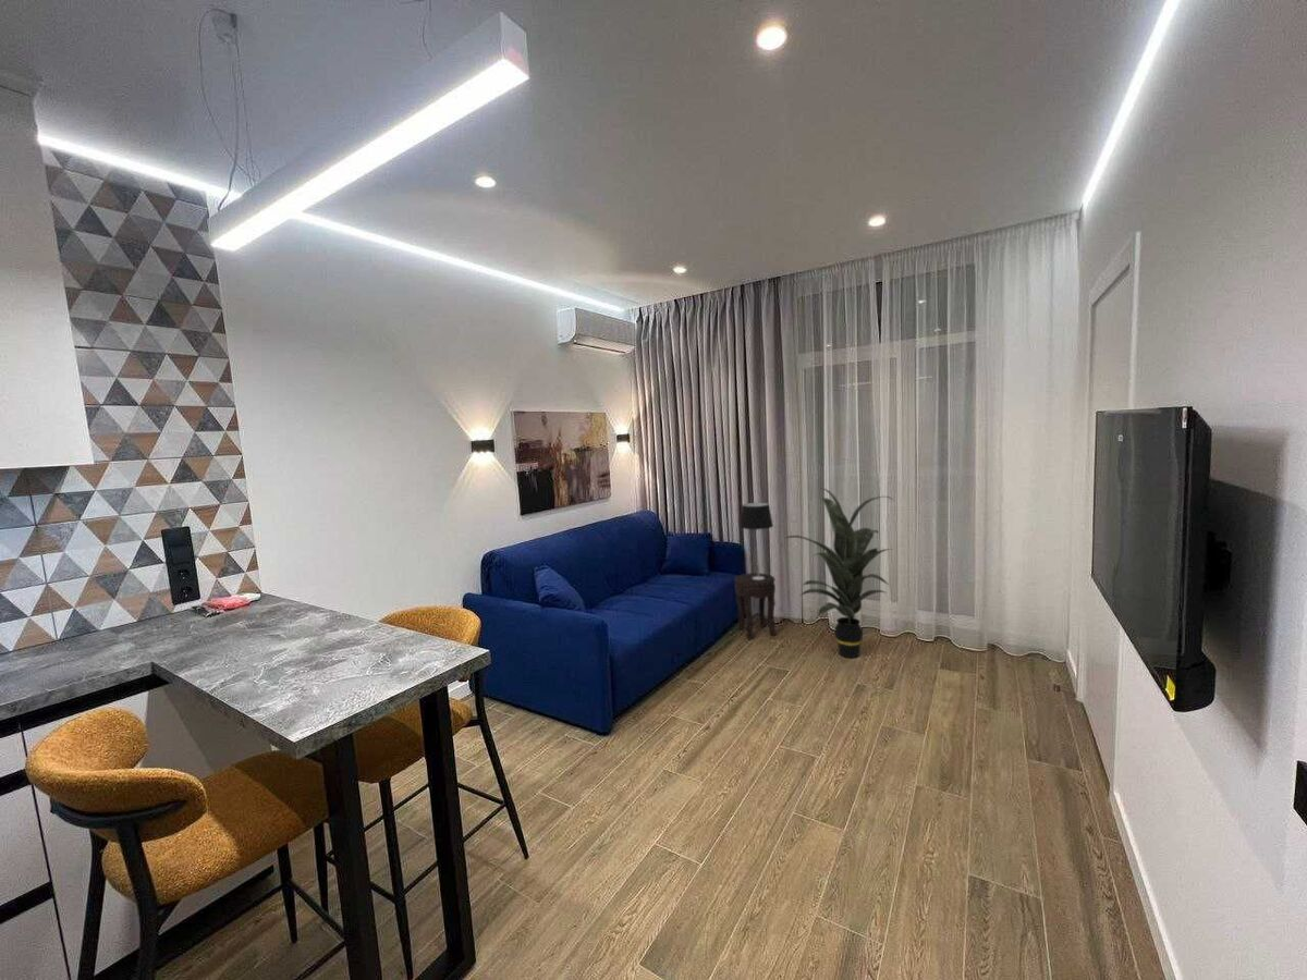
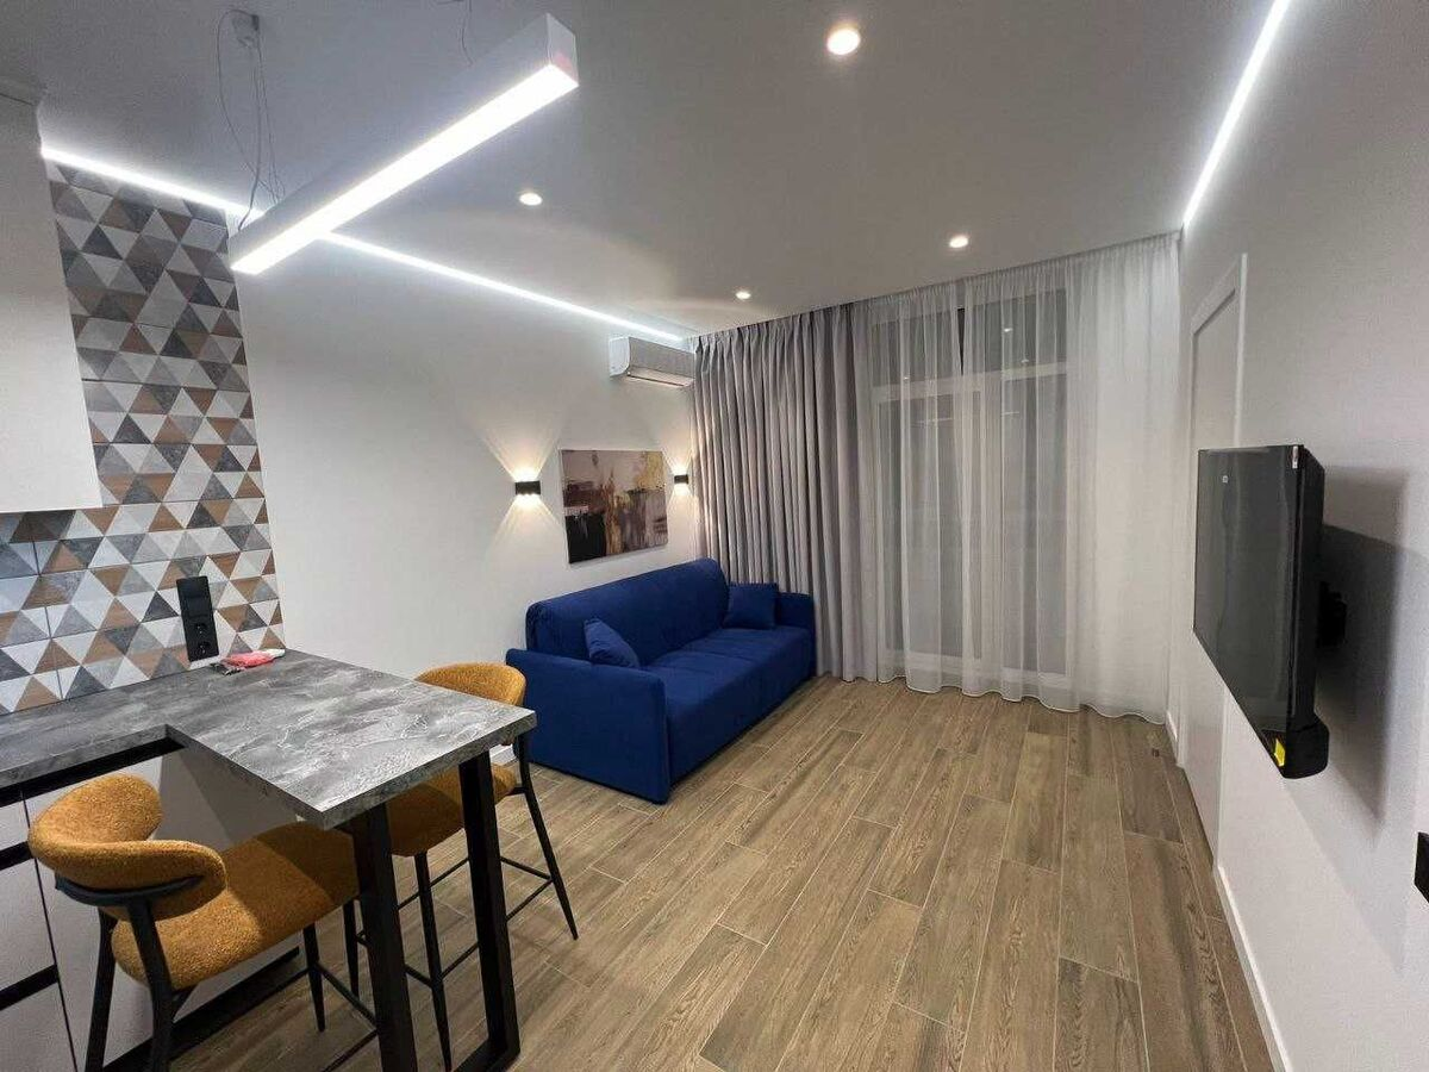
- table lamp (756, 536)
- indoor plant (842, 571)
- side table (759, 604)
